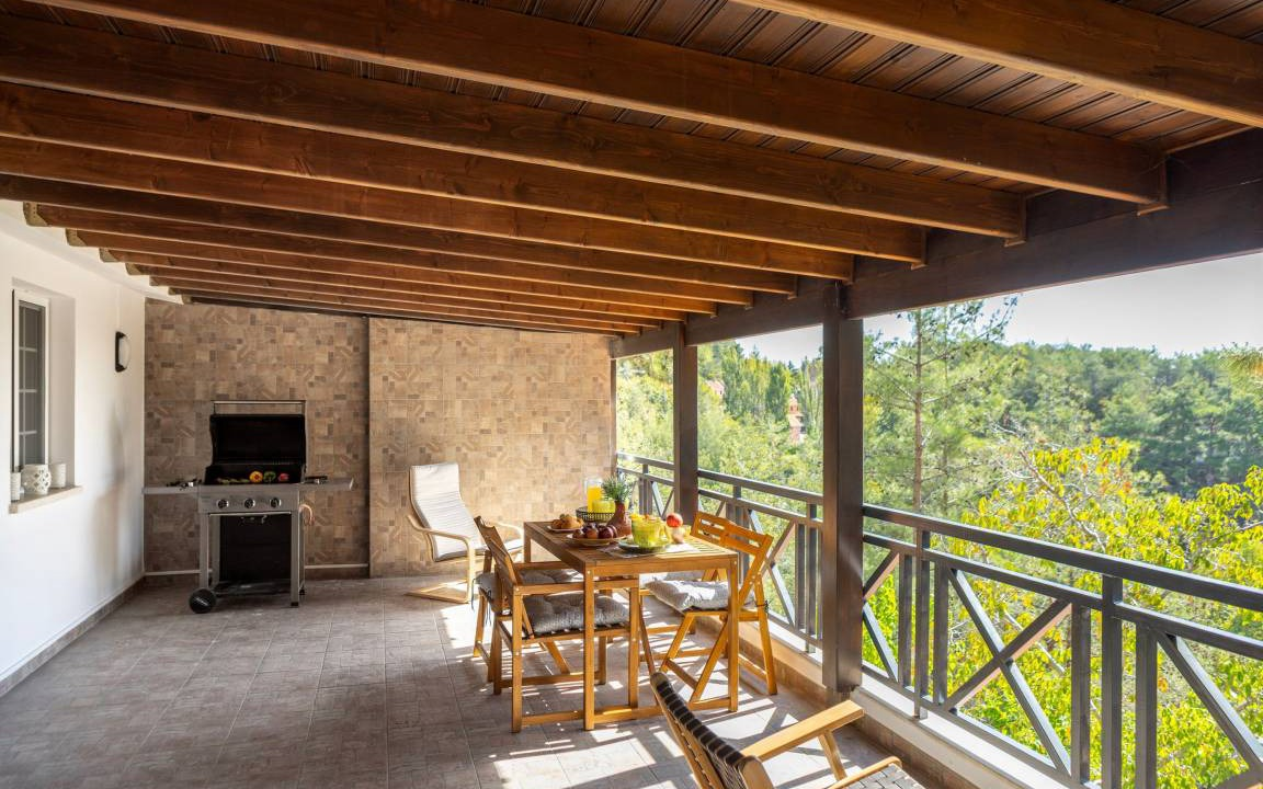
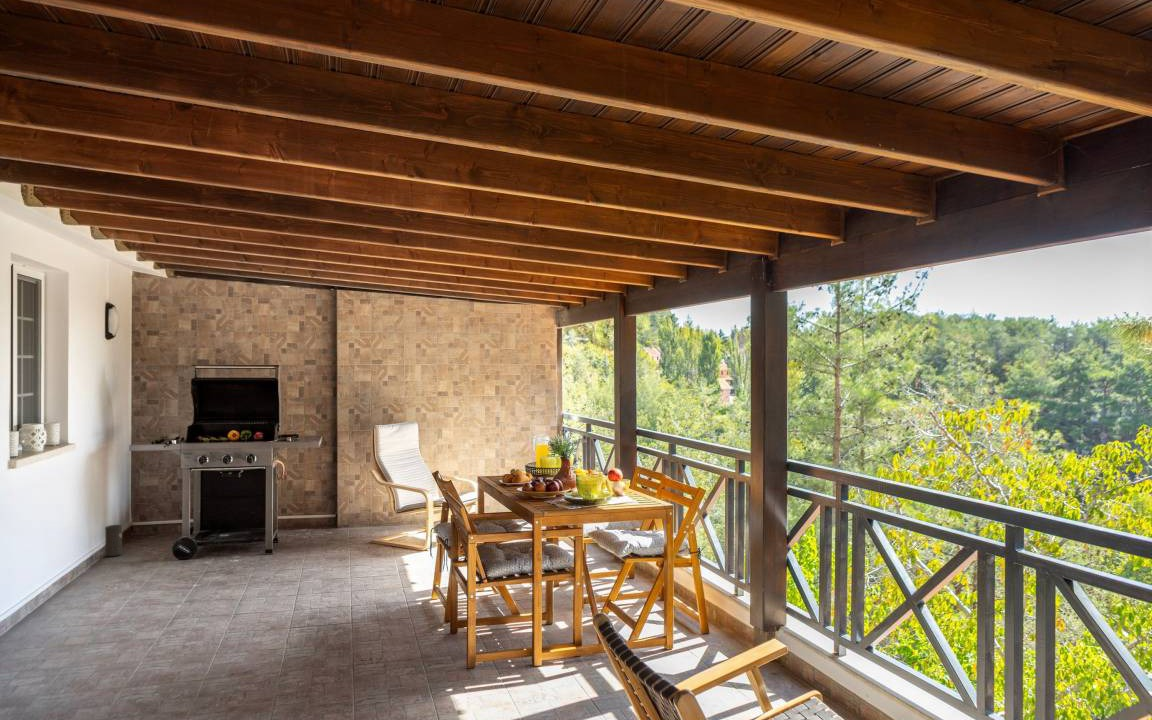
+ speaker (113, 540)
